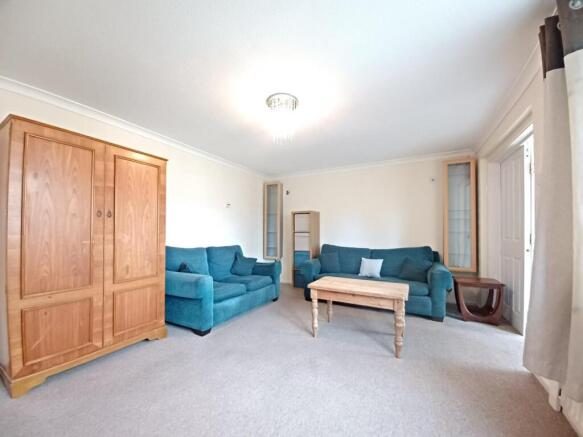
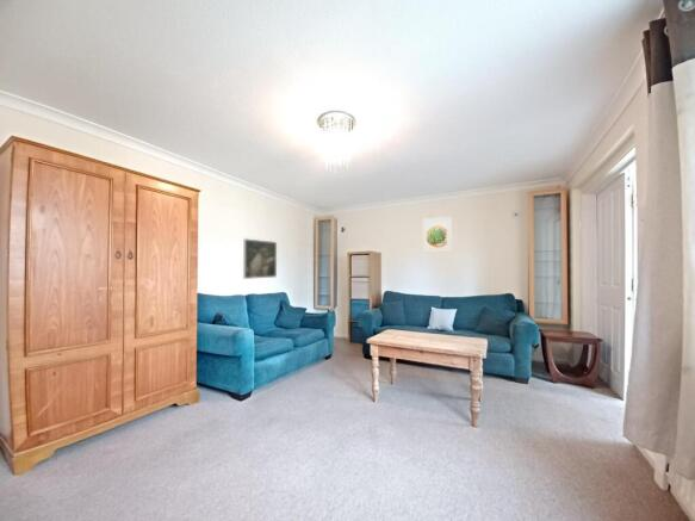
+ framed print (436, 235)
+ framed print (260, 259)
